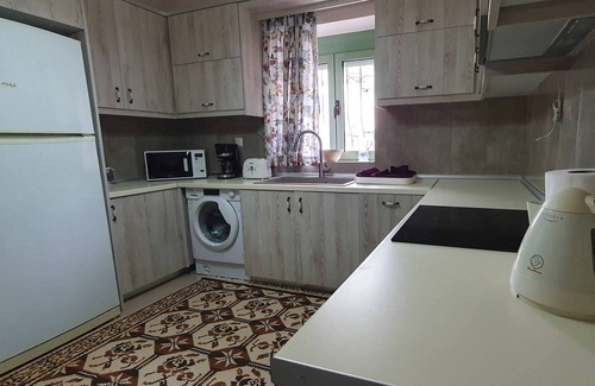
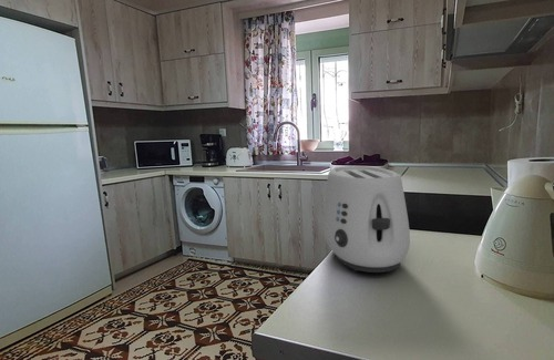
+ toaster (361, 214)
